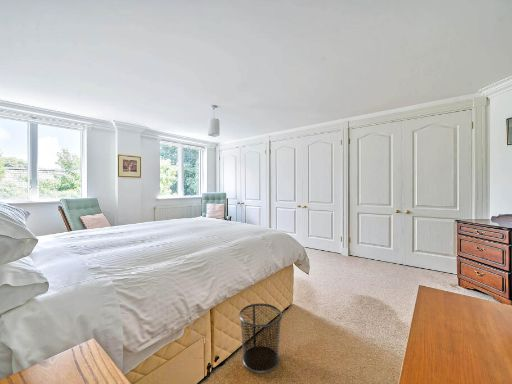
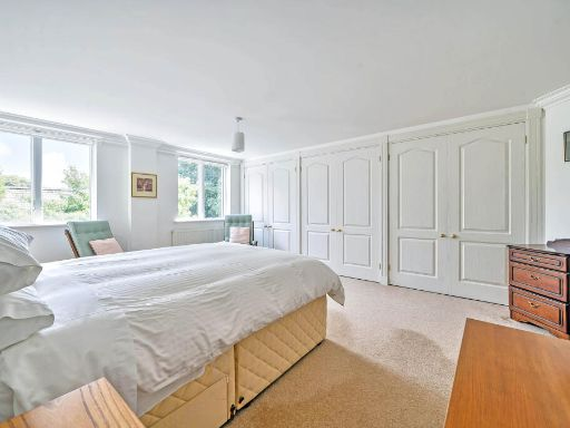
- waste bin (260, 335)
